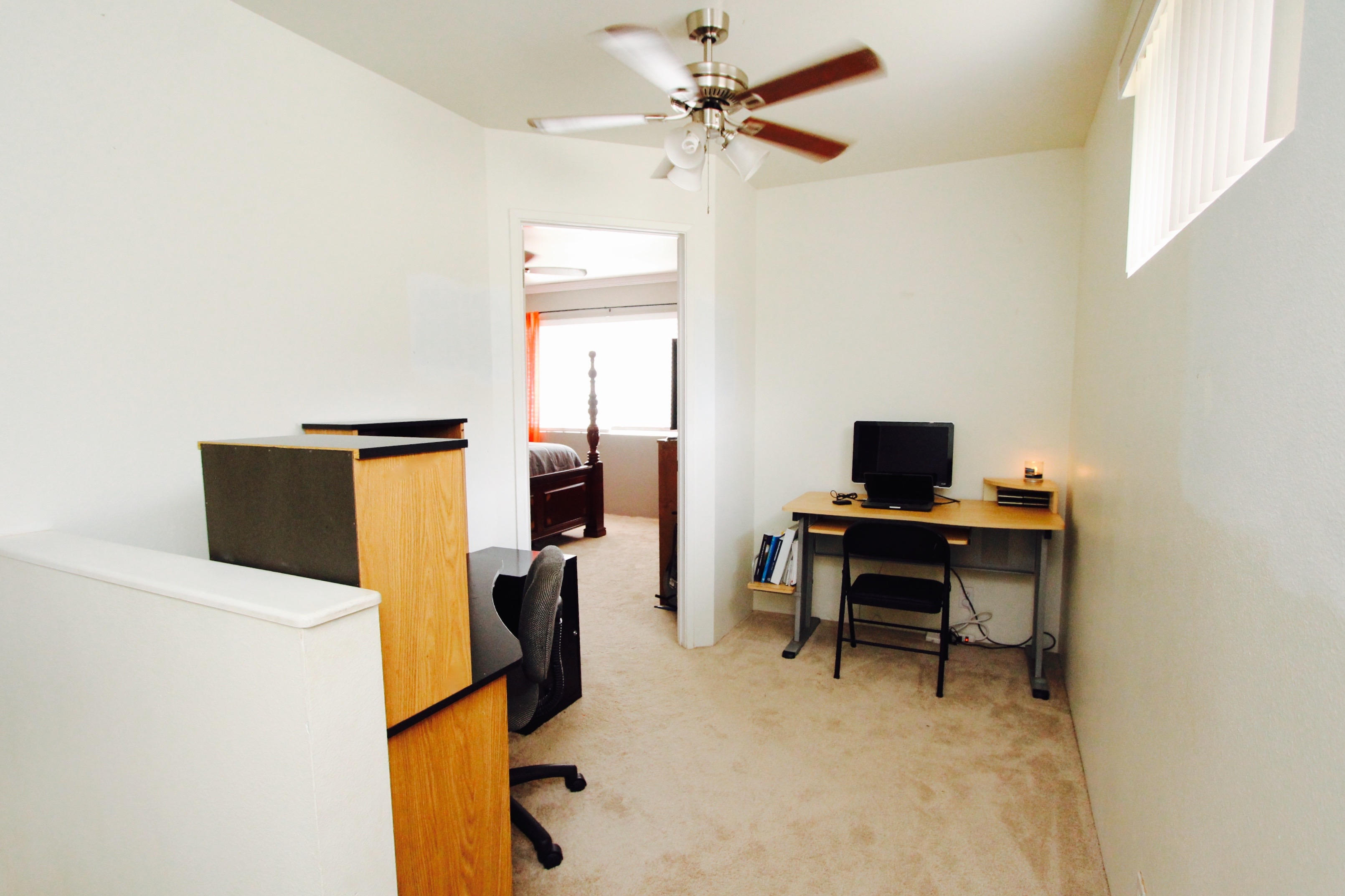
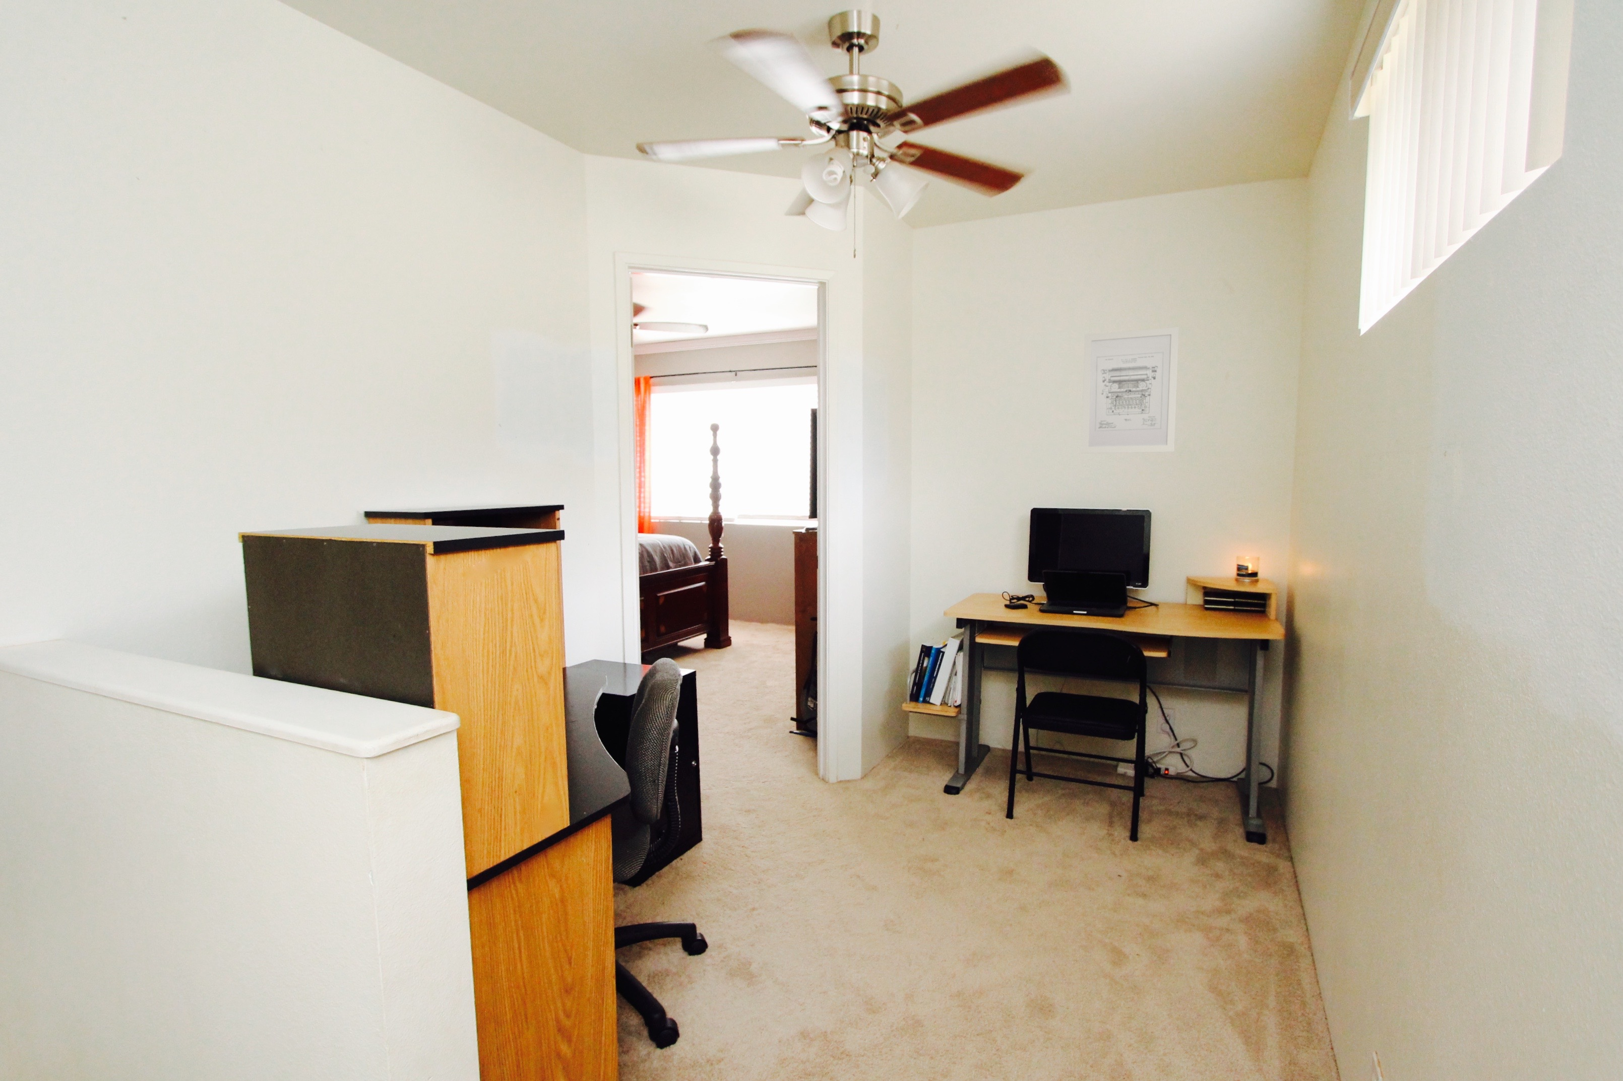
+ wall art (1128, 392)
